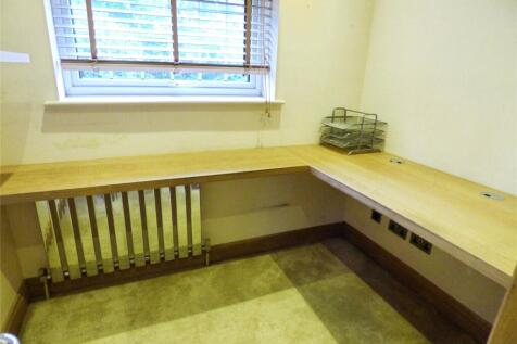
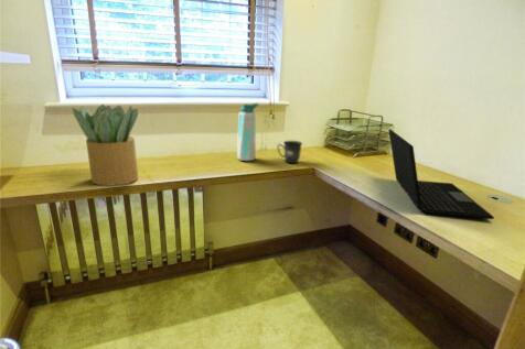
+ mug (289, 151)
+ laptop (433, 182)
+ potted plant (108, 143)
+ water bottle (247, 131)
